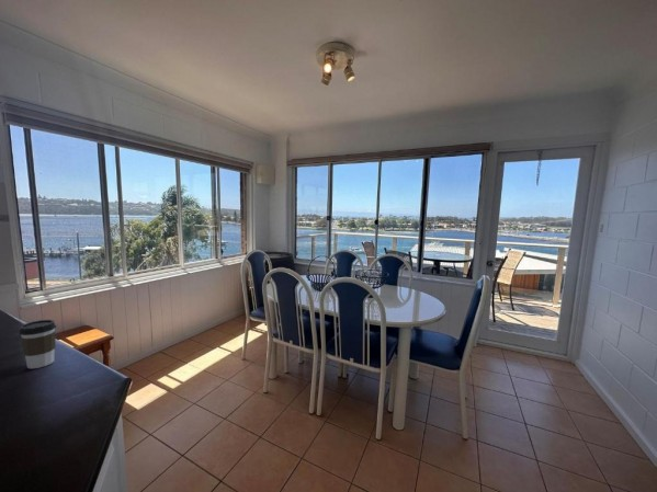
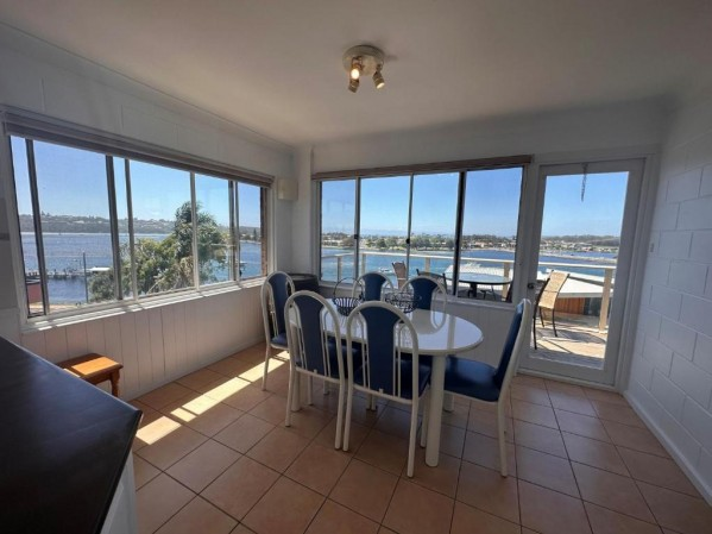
- coffee cup (38, 343)
